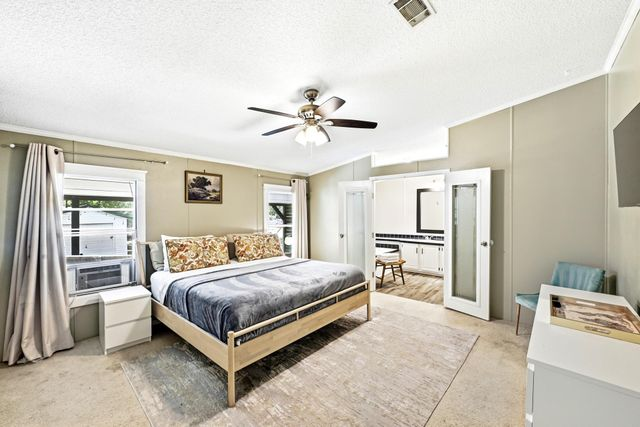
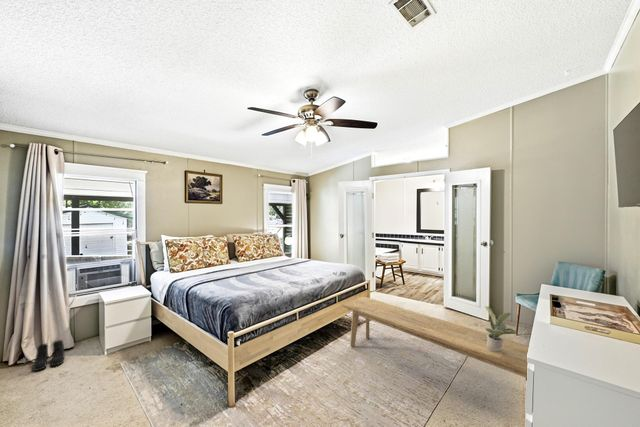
+ boots (47, 353)
+ bench (429, 341)
+ potted plant (499, 330)
